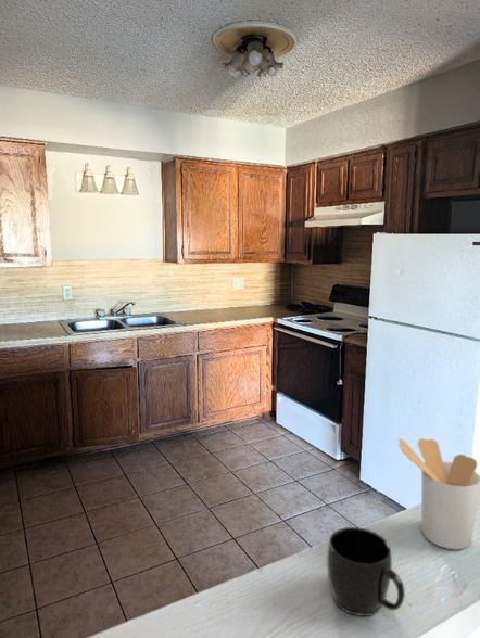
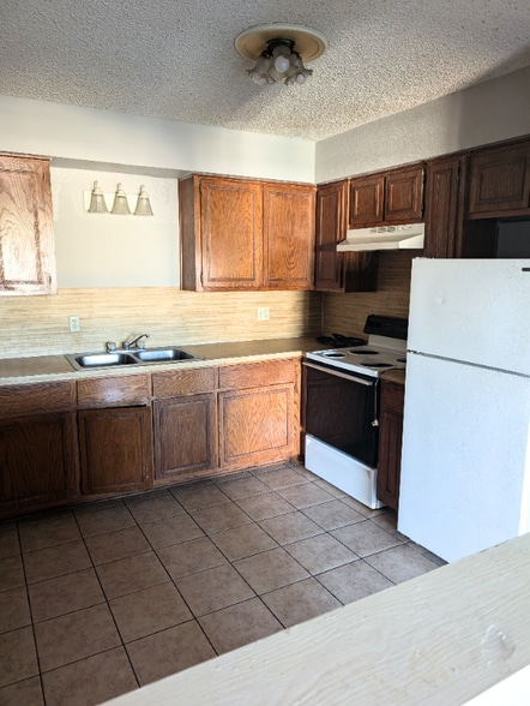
- mug (364, 576)
- utensil holder (434, 488)
